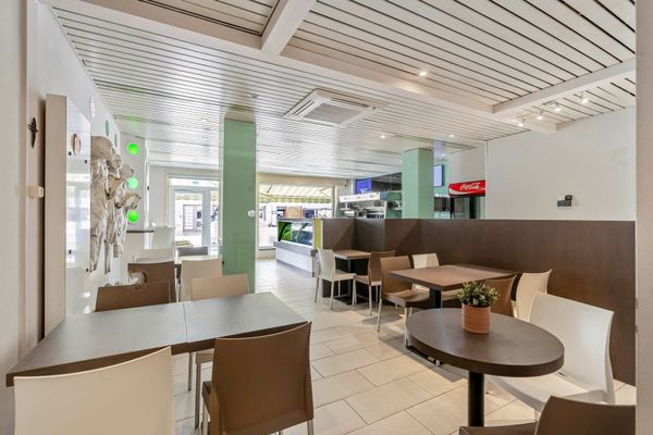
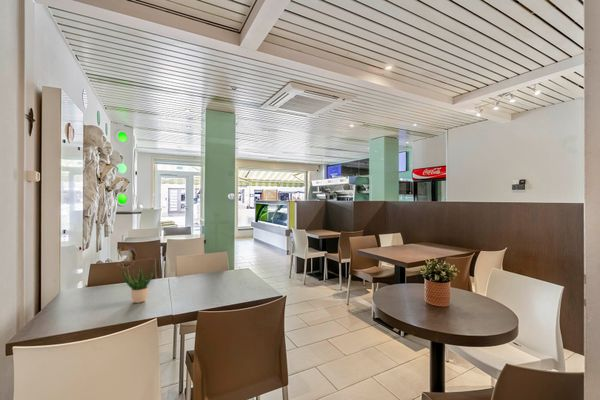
+ potted plant (138, 281)
